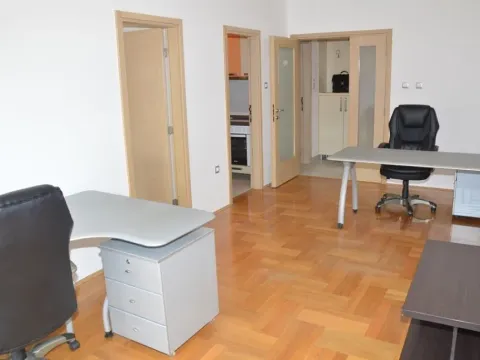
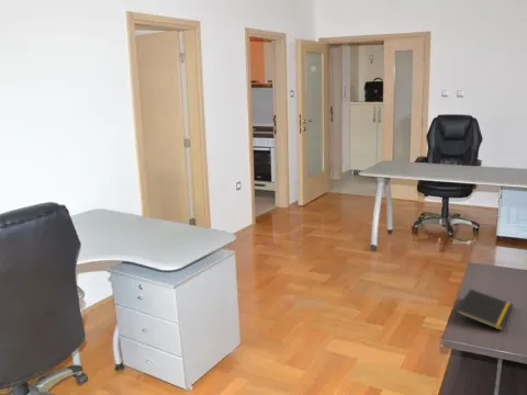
+ notepad (484, 307)
